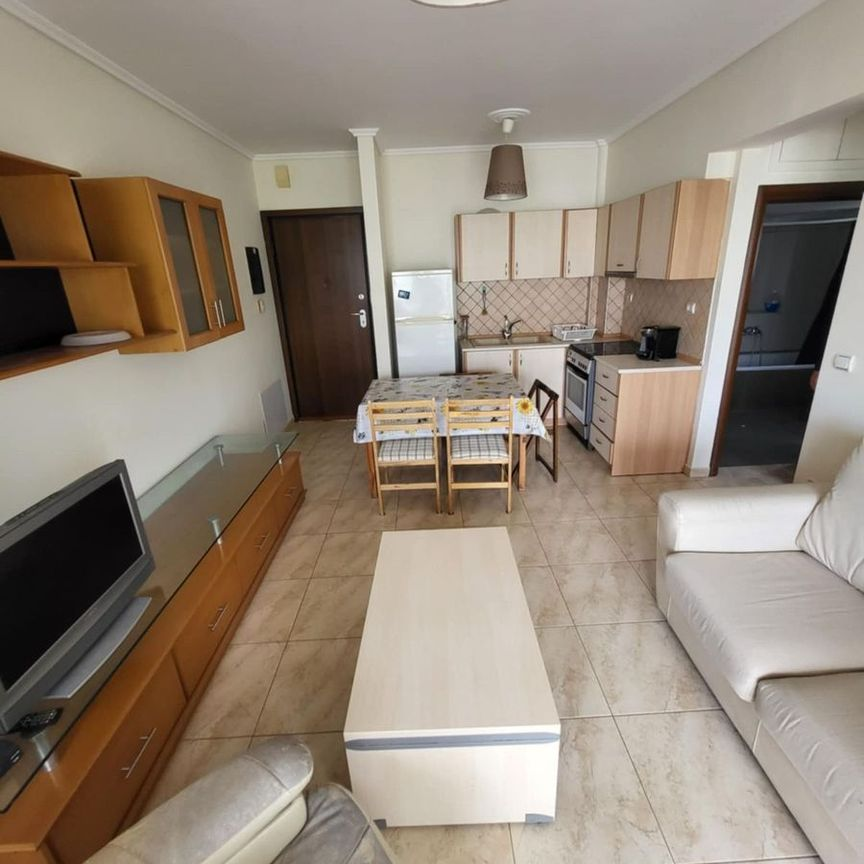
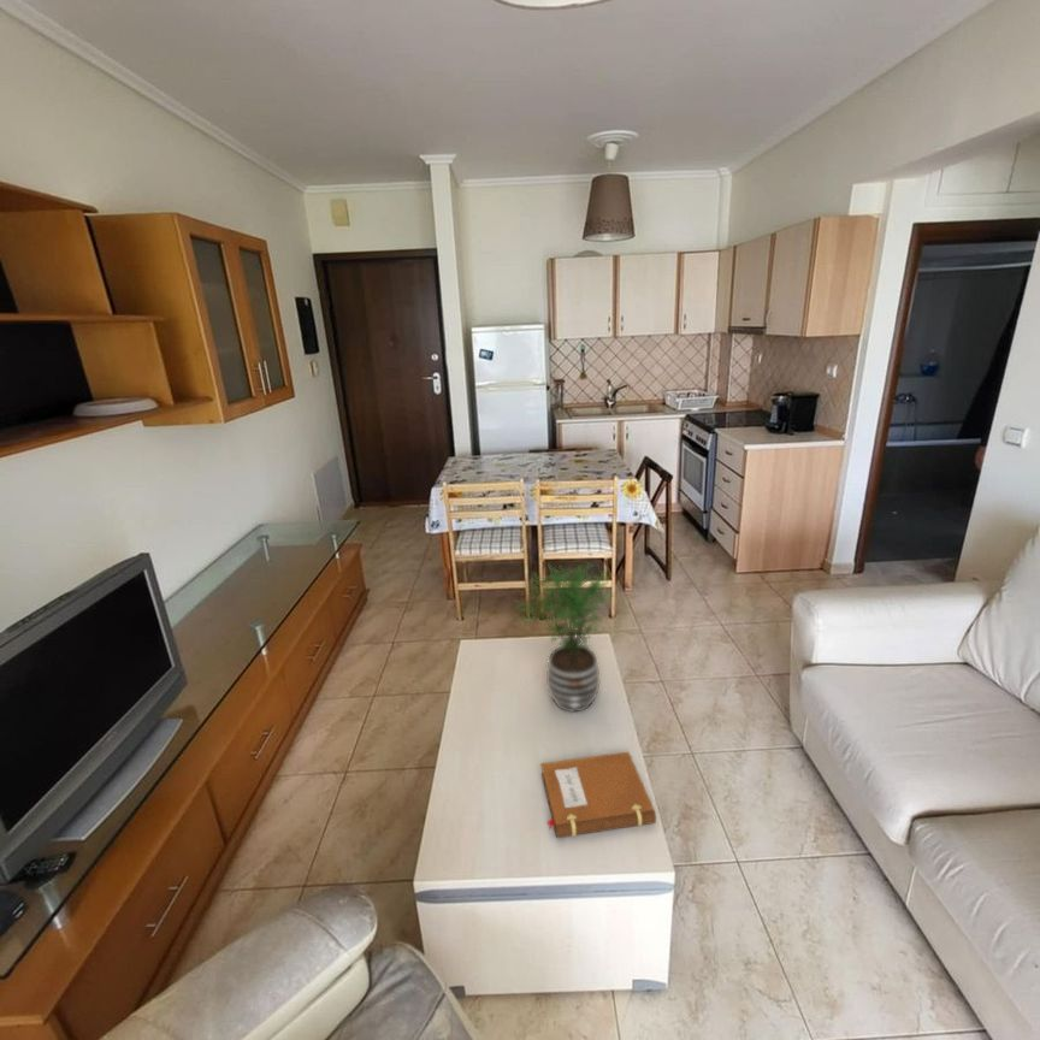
+ potted plant (568, 638)
+ notebook (592, 793)
